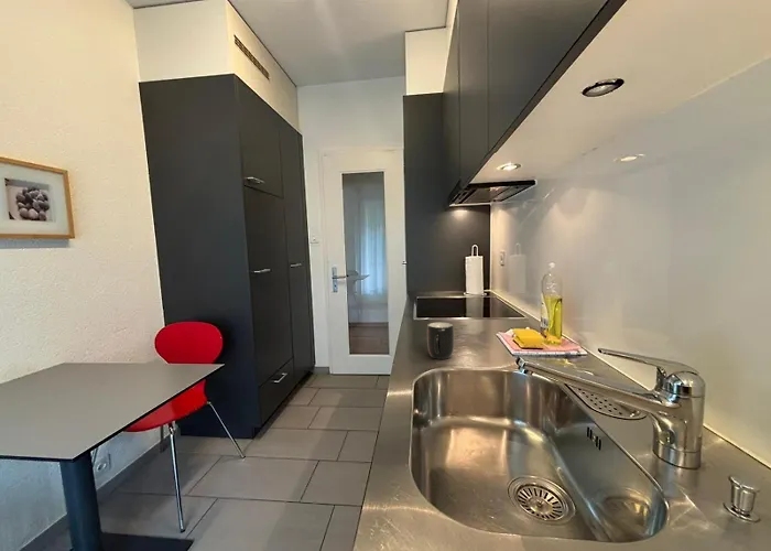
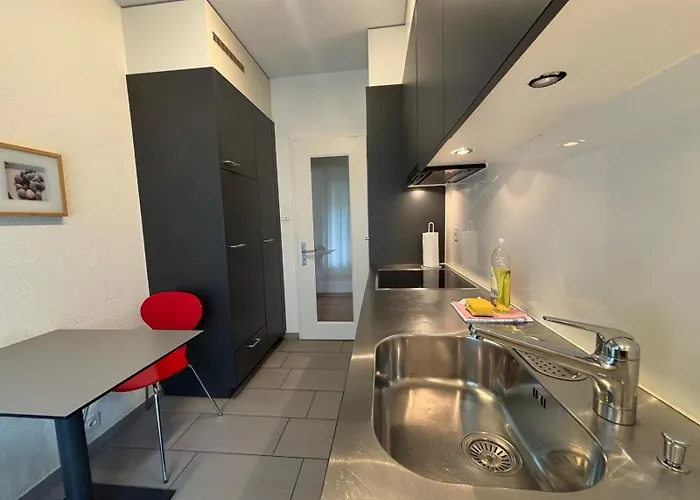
- mug (439, 341)
